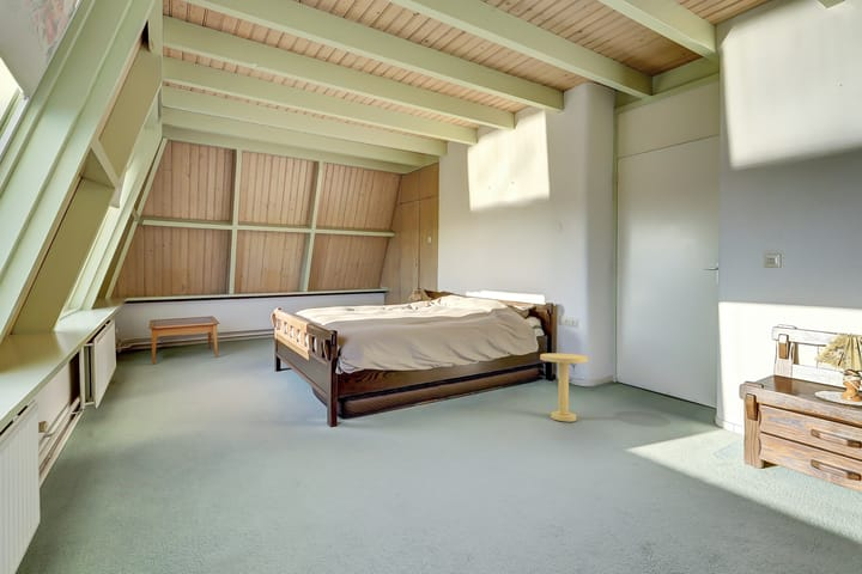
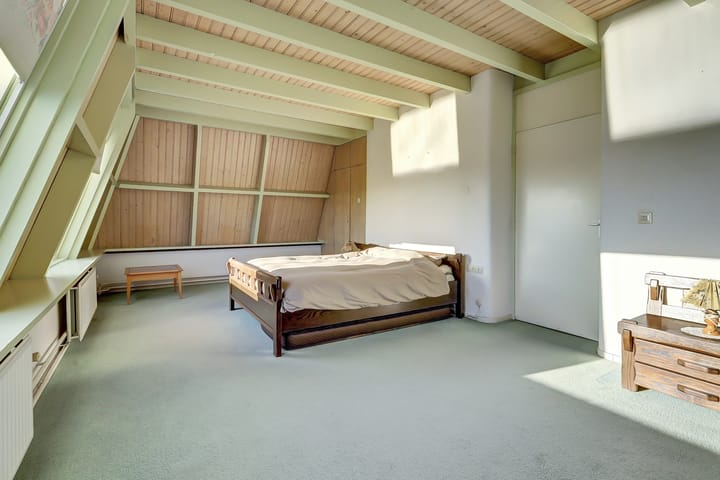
- side table (563, 386)
